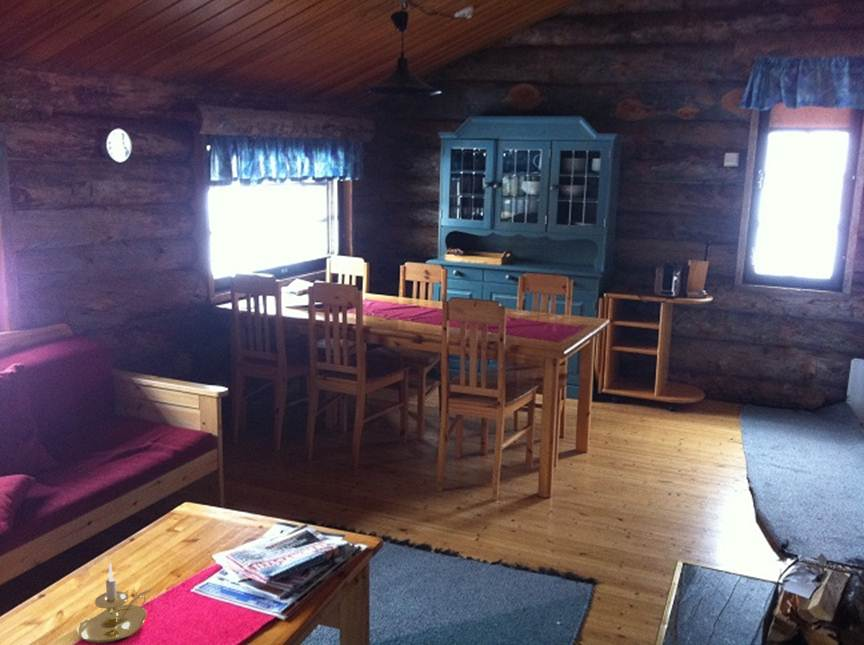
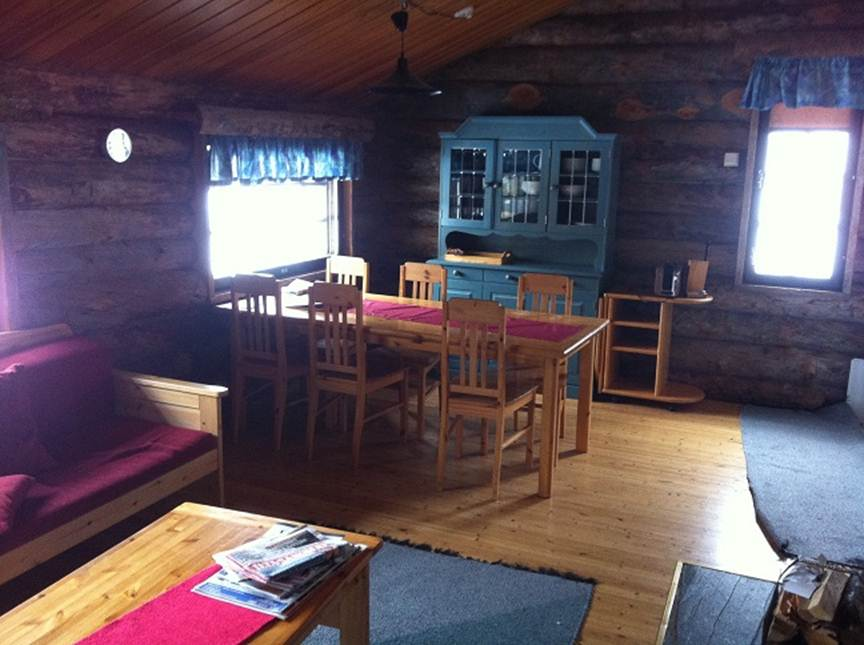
- candle holder (116, 593)
